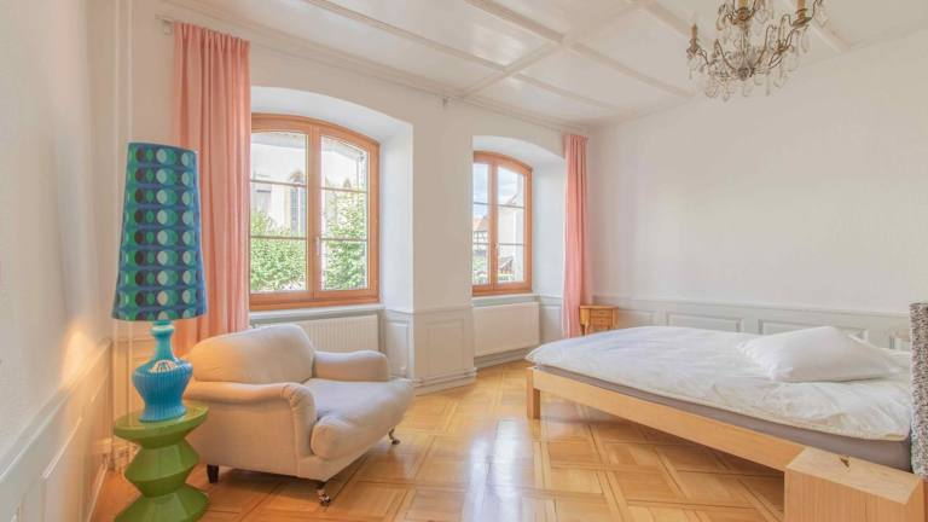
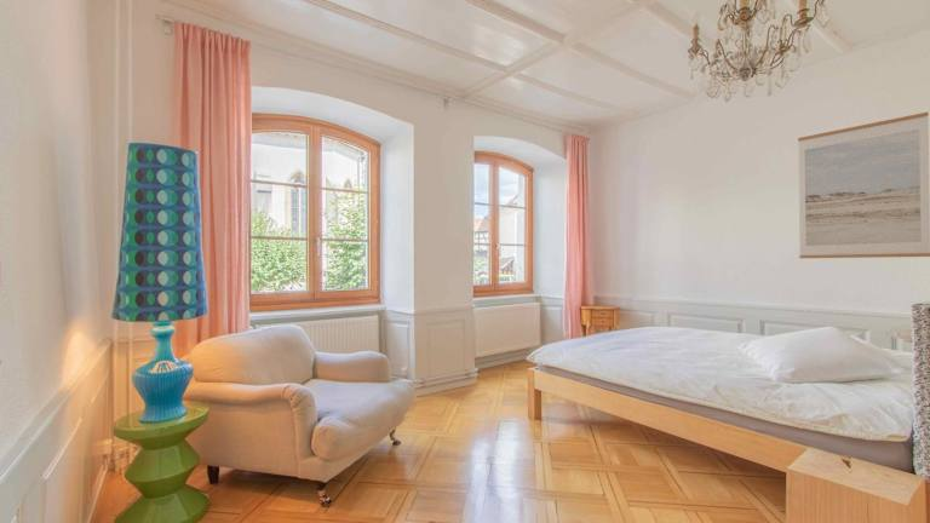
+ wall art (857, 191)
